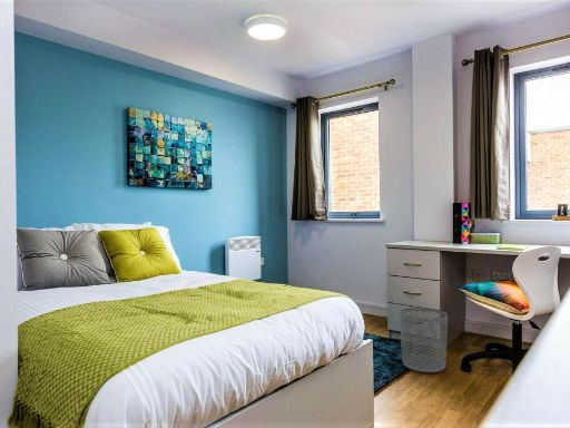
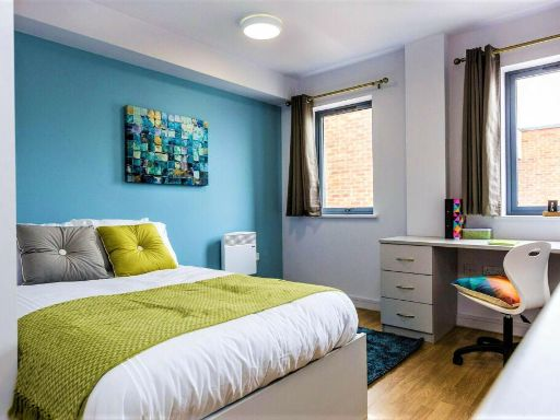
- waste bin (423, 339)
